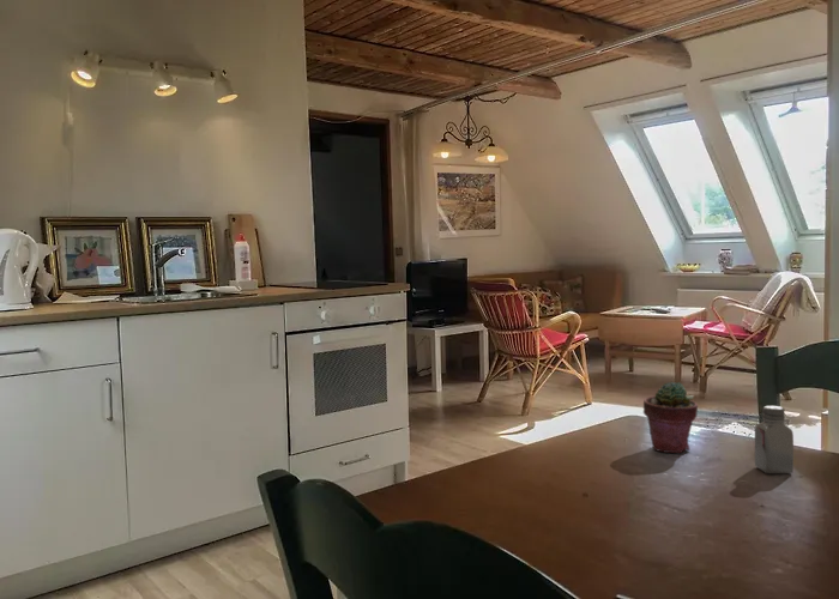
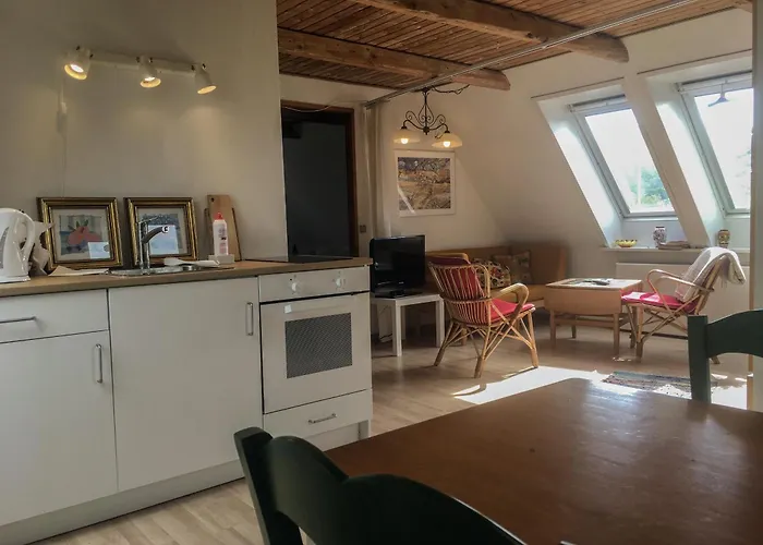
- potted succulent (670, 415)
- saltshaker (773, 437)
